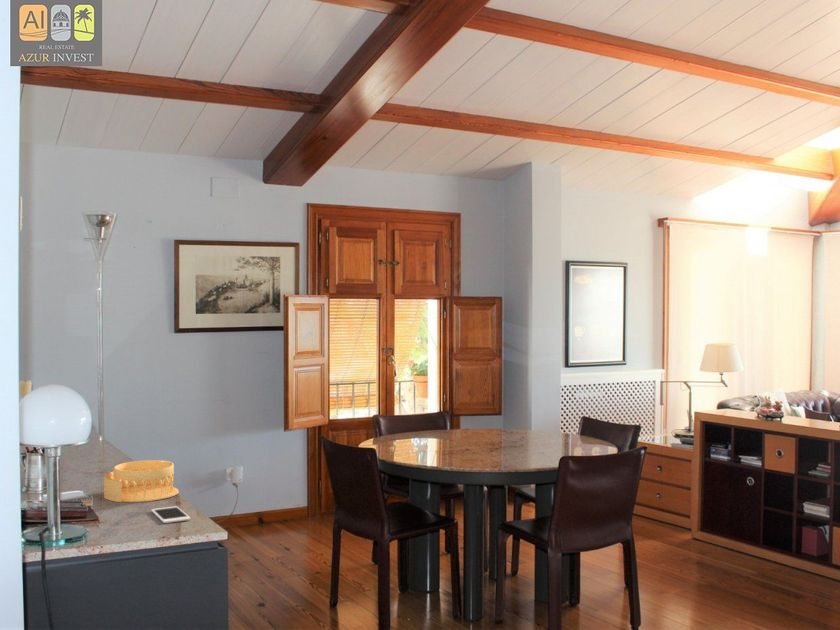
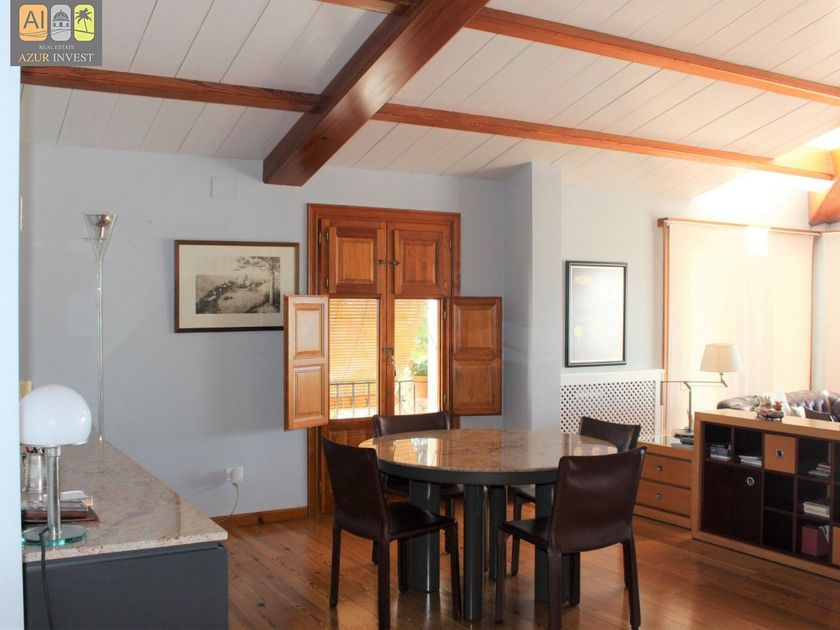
- architectural model (142, 479)
- cell phone (170, 514)
